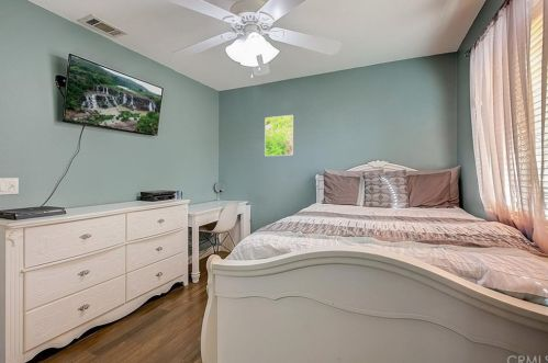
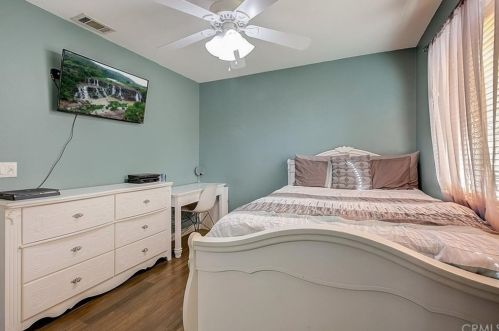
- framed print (279, 136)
